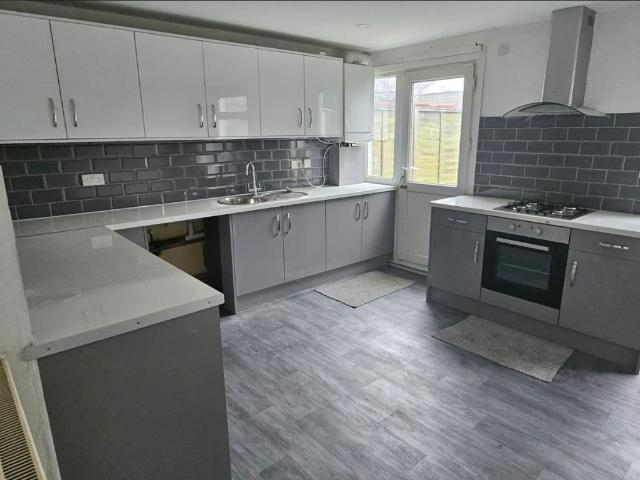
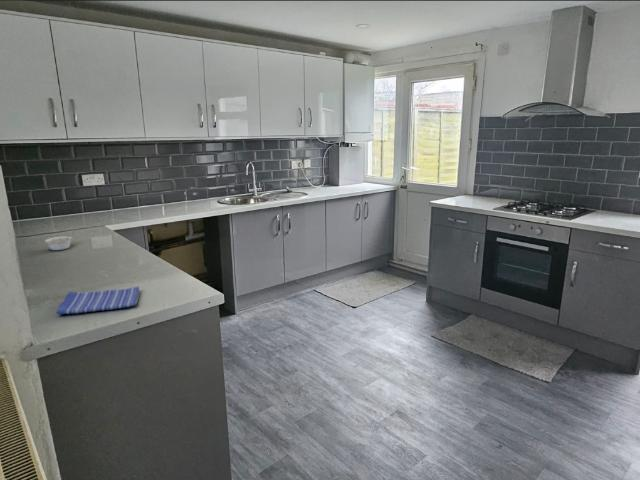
+ dish towel (100, 299)
+ legume (59, 242)
